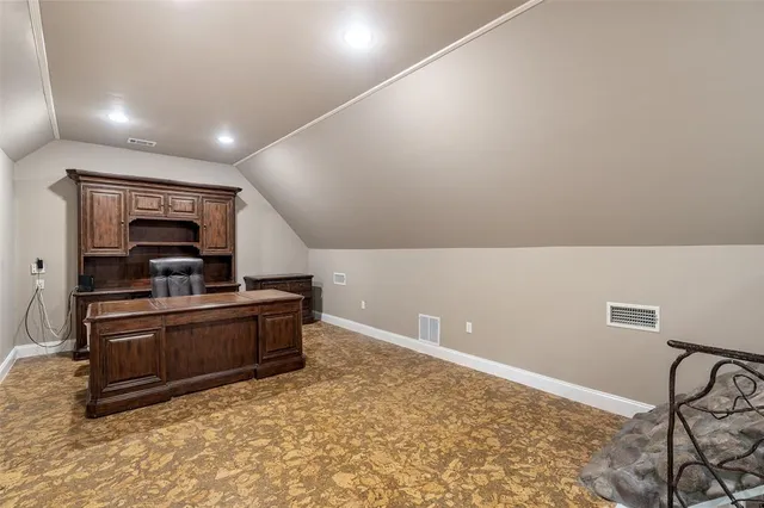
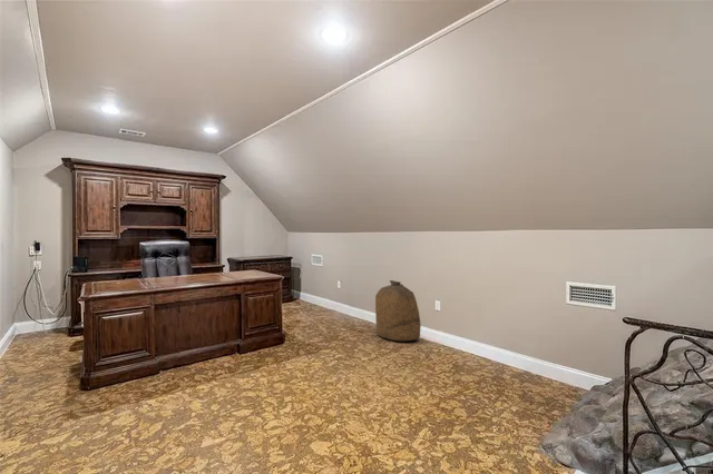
+ bag (397, 308)
